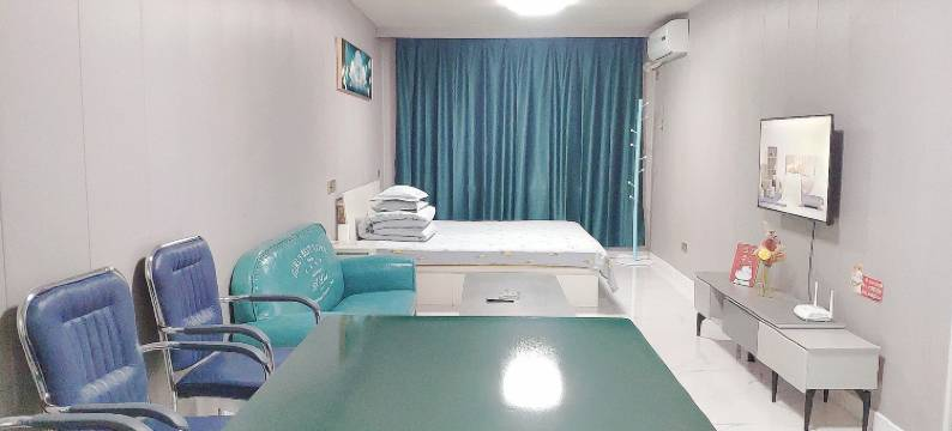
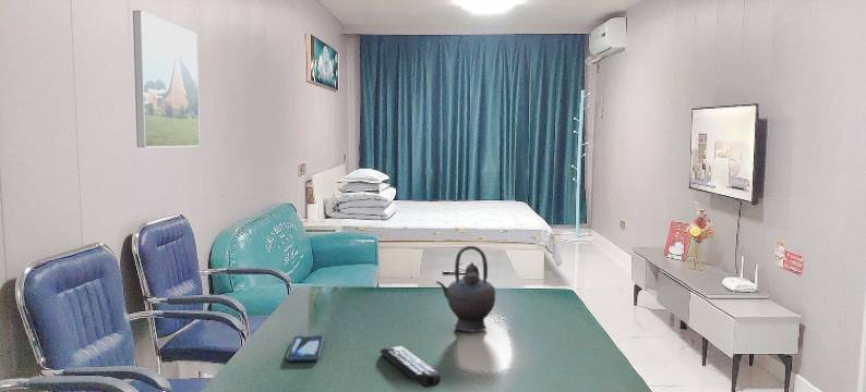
+ smartphone (305, 347)
+ teapot (466, 286)
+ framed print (169, 85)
+ remote control (408, 364)
